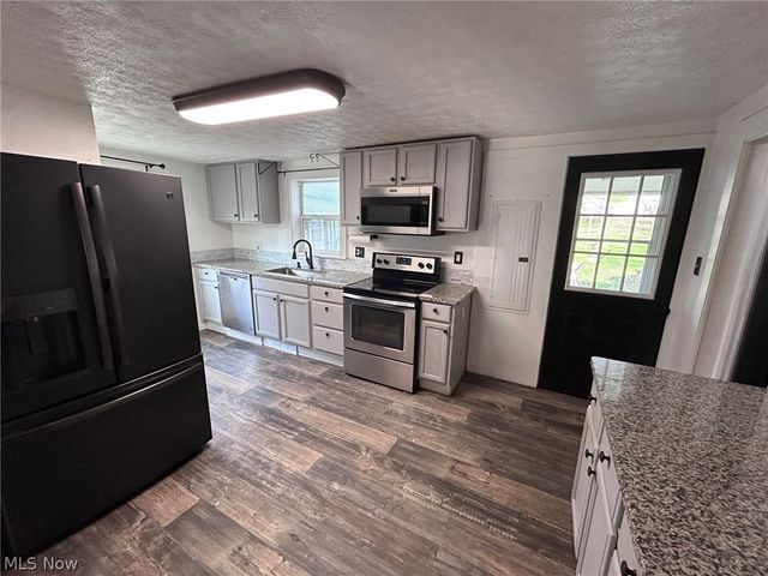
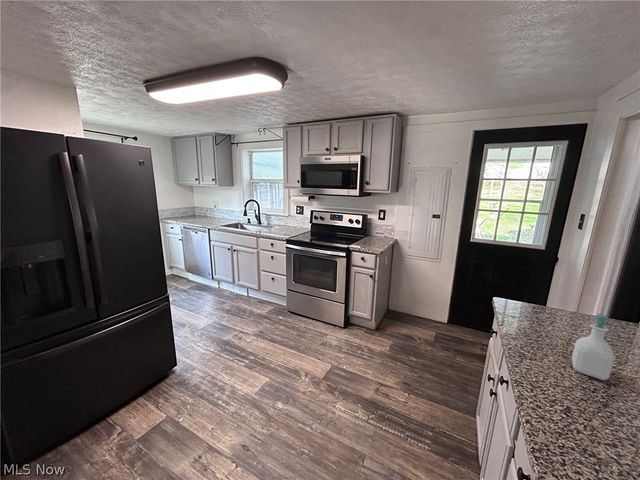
+ soap bottle (595, 344)
